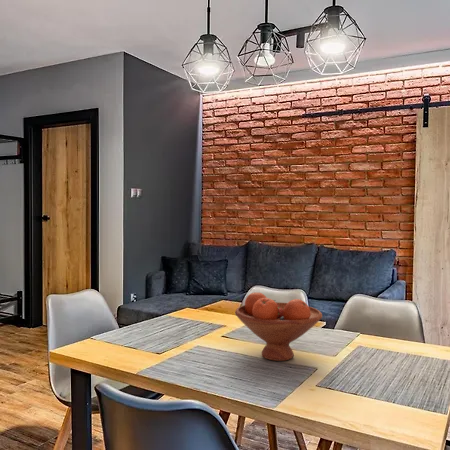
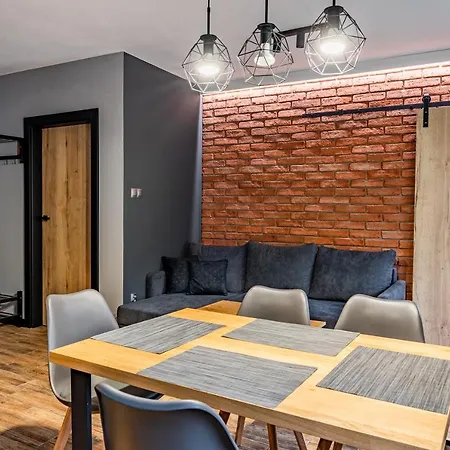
- fruit bowl (278, 325)
